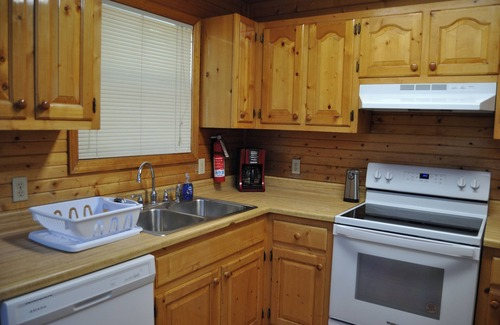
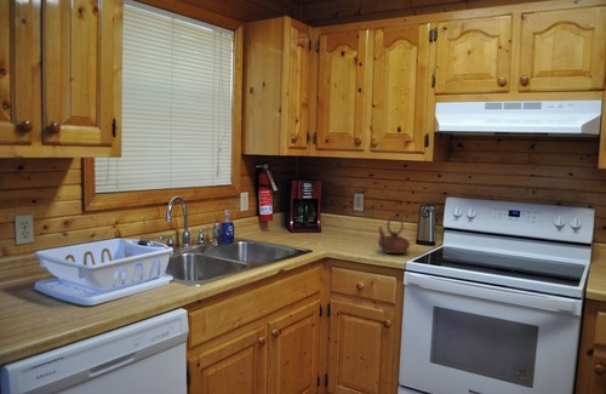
+ teapot (391, 234)
